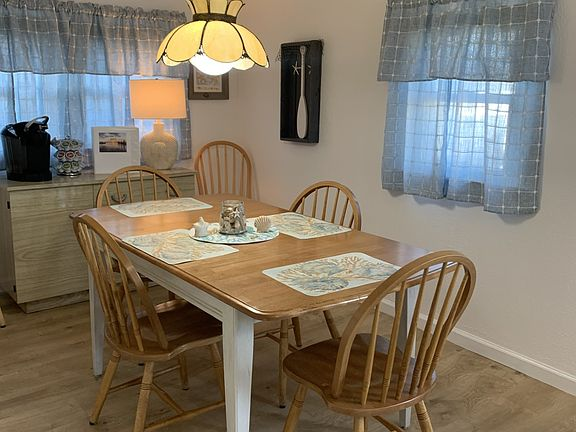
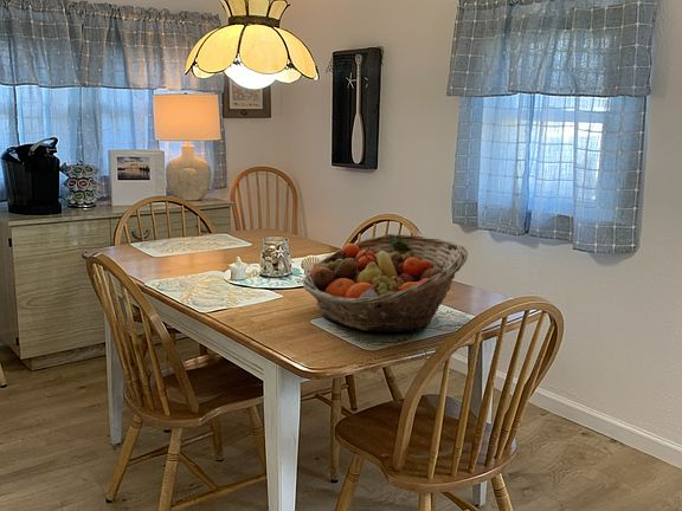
+ fruit basket (382, 278)
